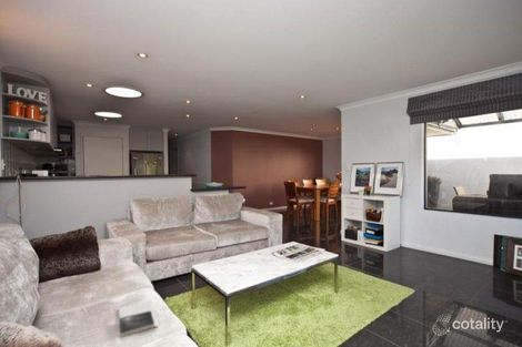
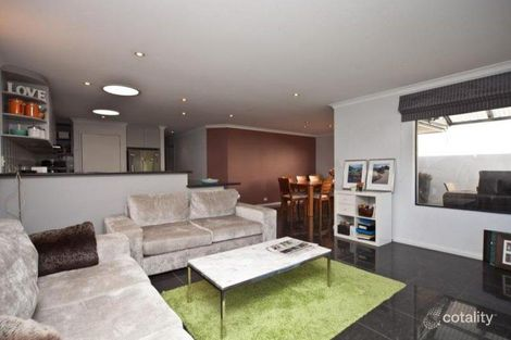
- book (137, 314)
